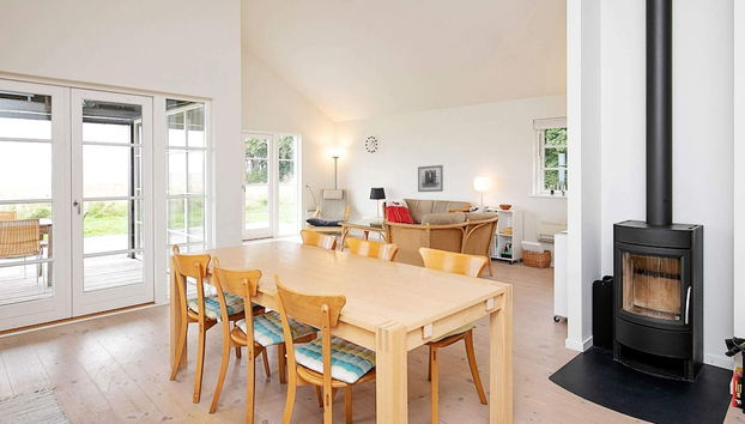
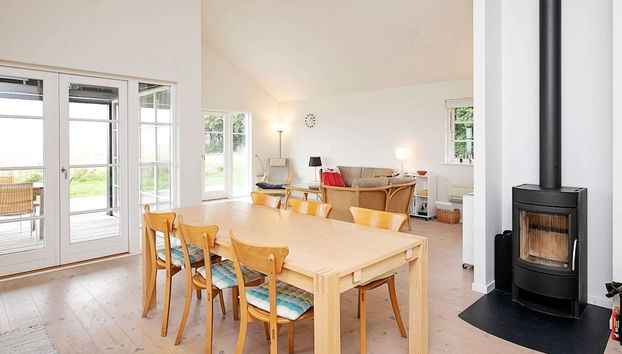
- wall art (430, 178)
